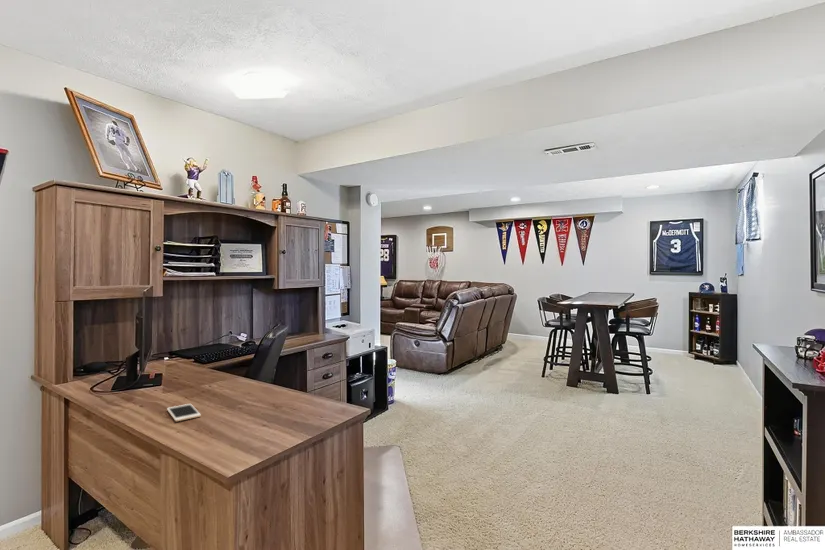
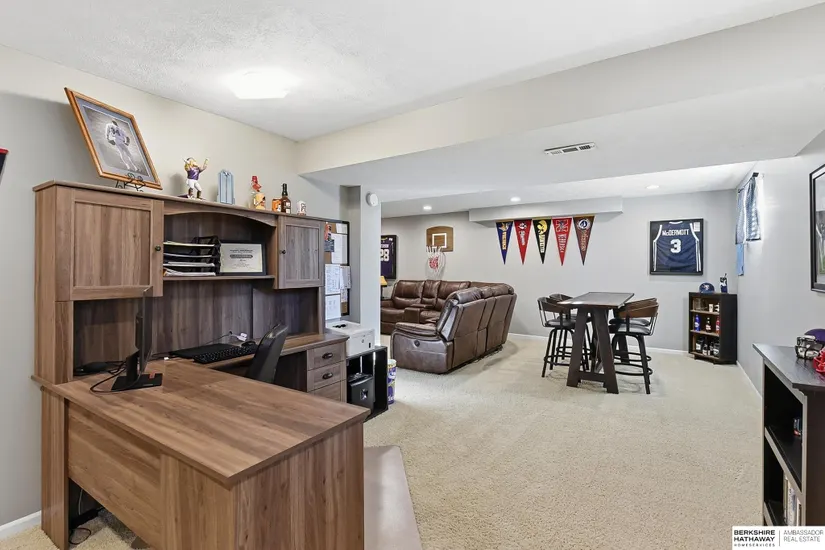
- cell phone (183, 412)
